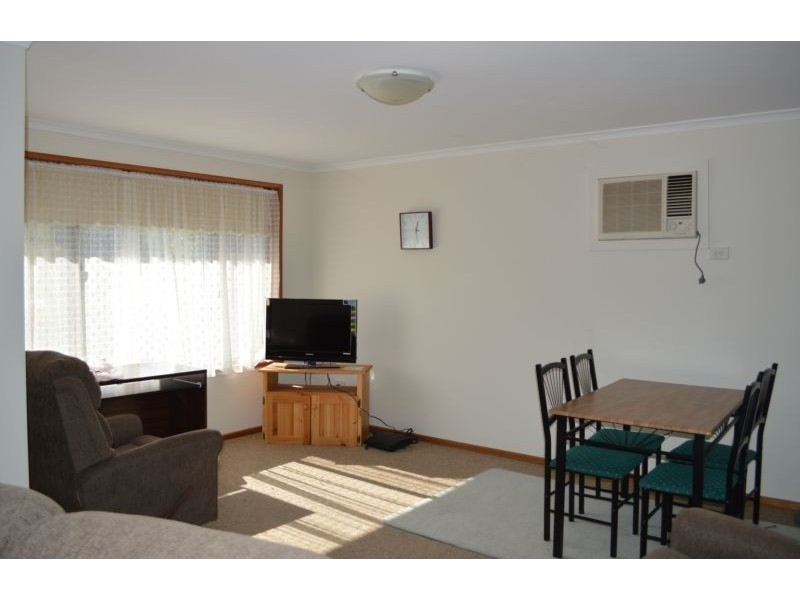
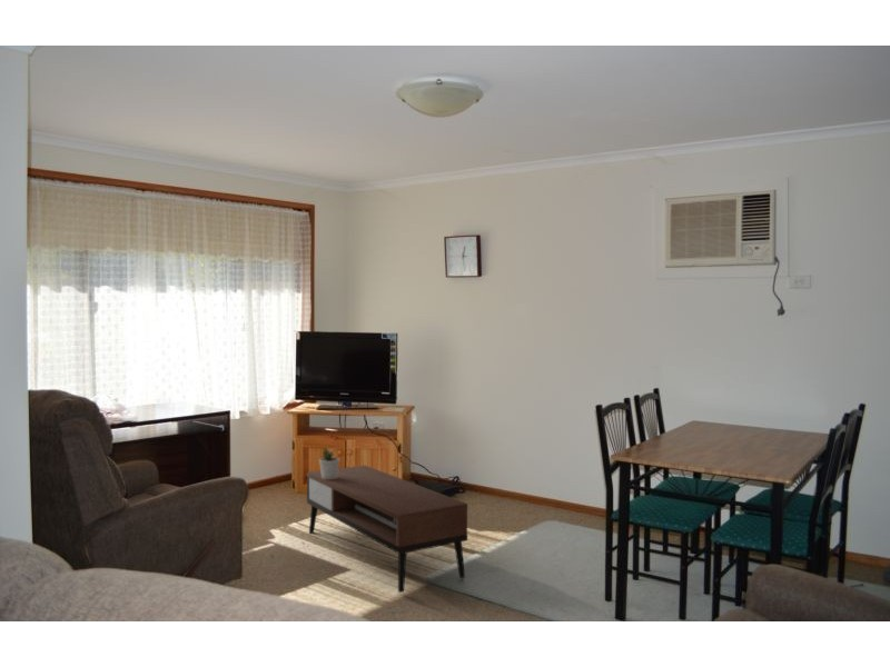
+ potted plant (329, 461)
+ coffee table (379, 519)
